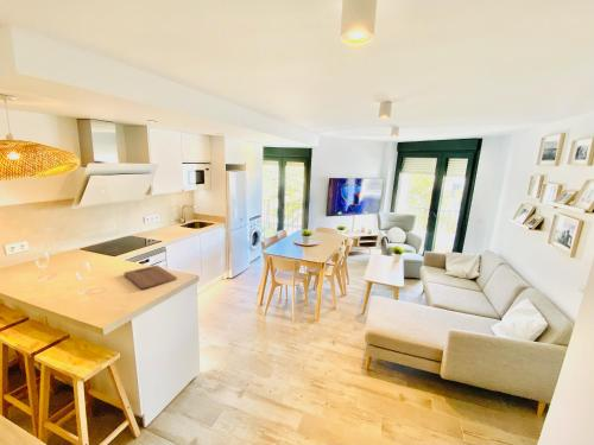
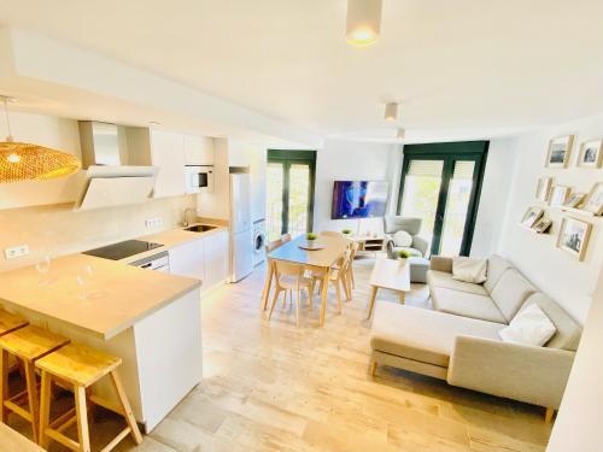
- cutting board (150, 275)
